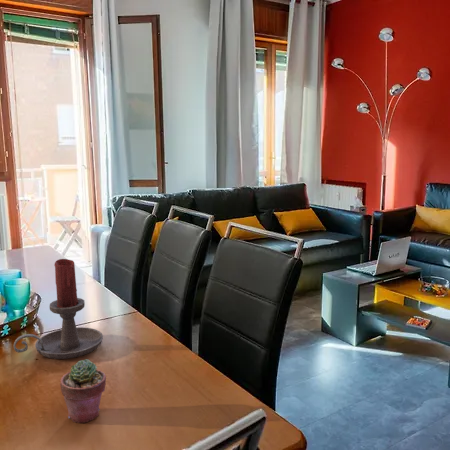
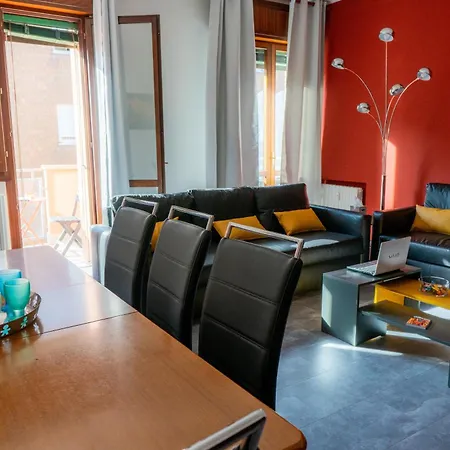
- candle holder (57, 305)
- potted succulent (83, 388)
